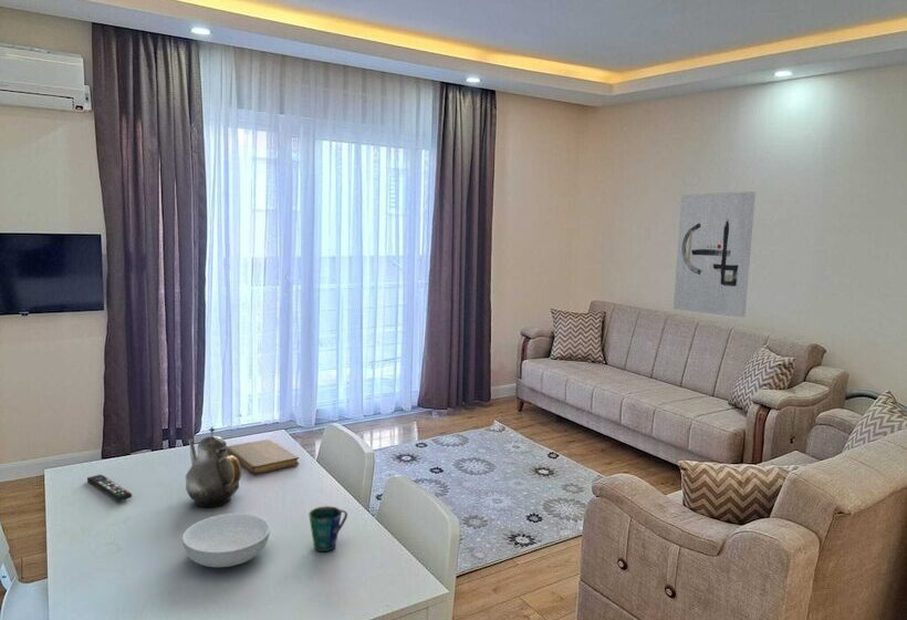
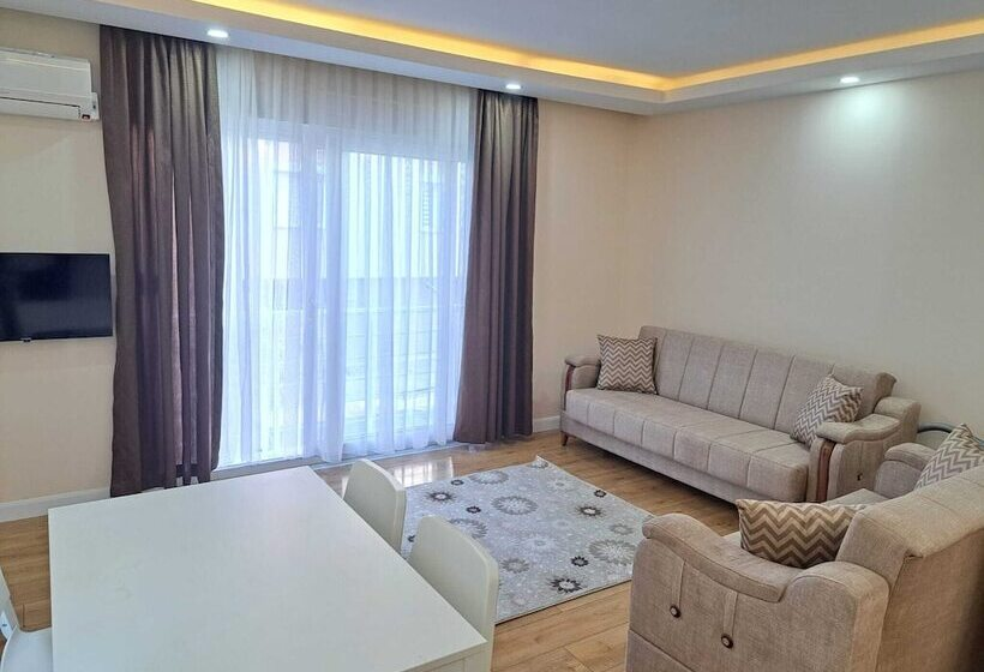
- serving bowl (227, 544)
- notebook (261, 455)
- teapot (212, 464)
- wall art (711, 254)
- cup (329, 528)
- remote control (108, 487)
